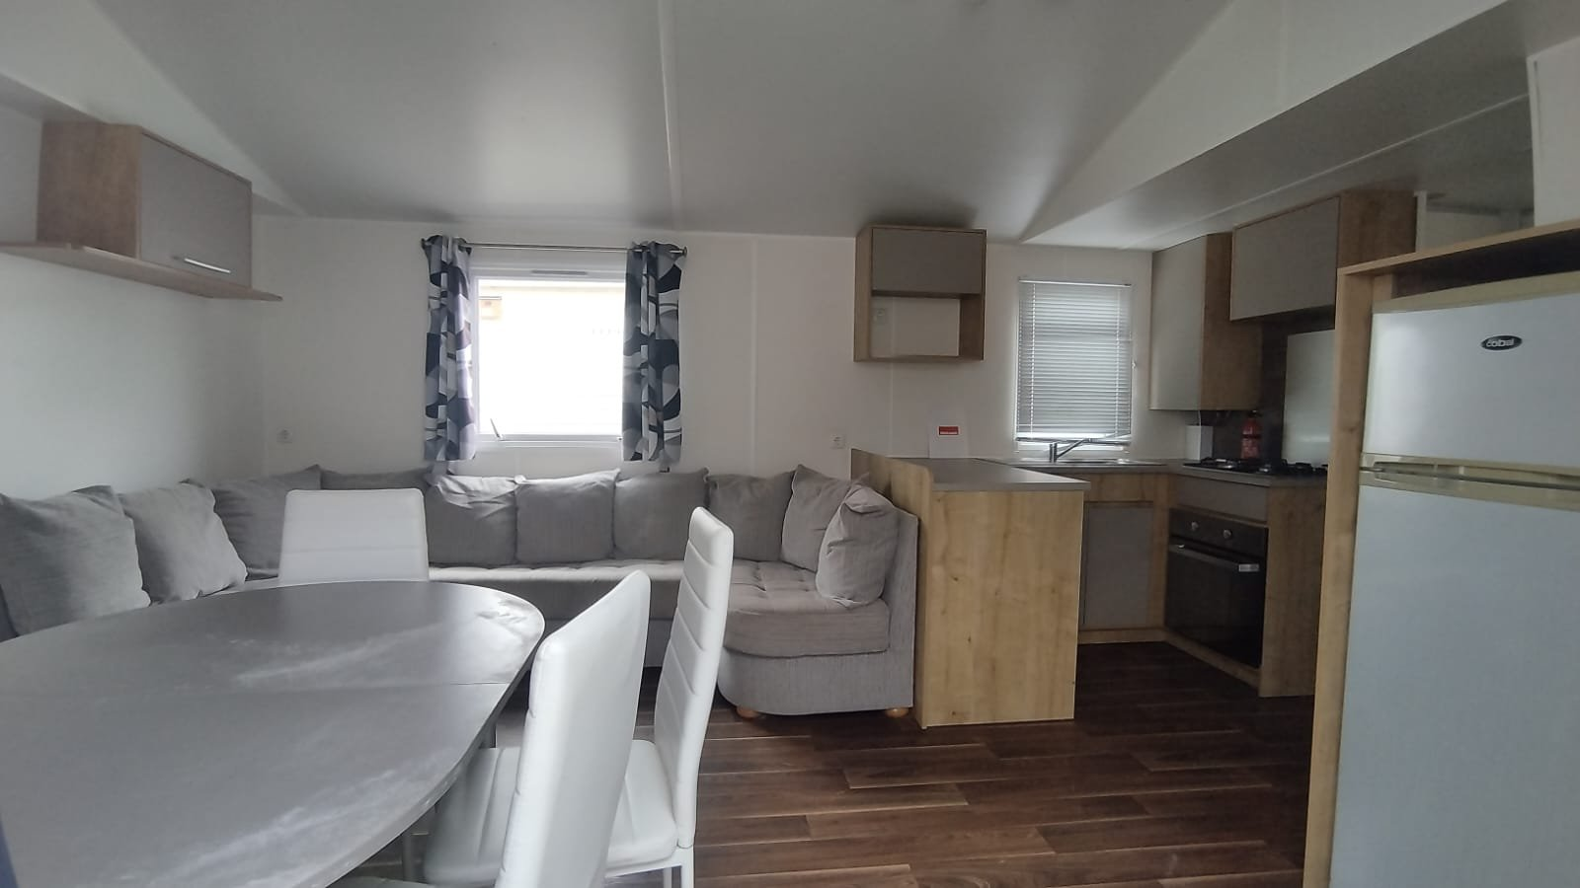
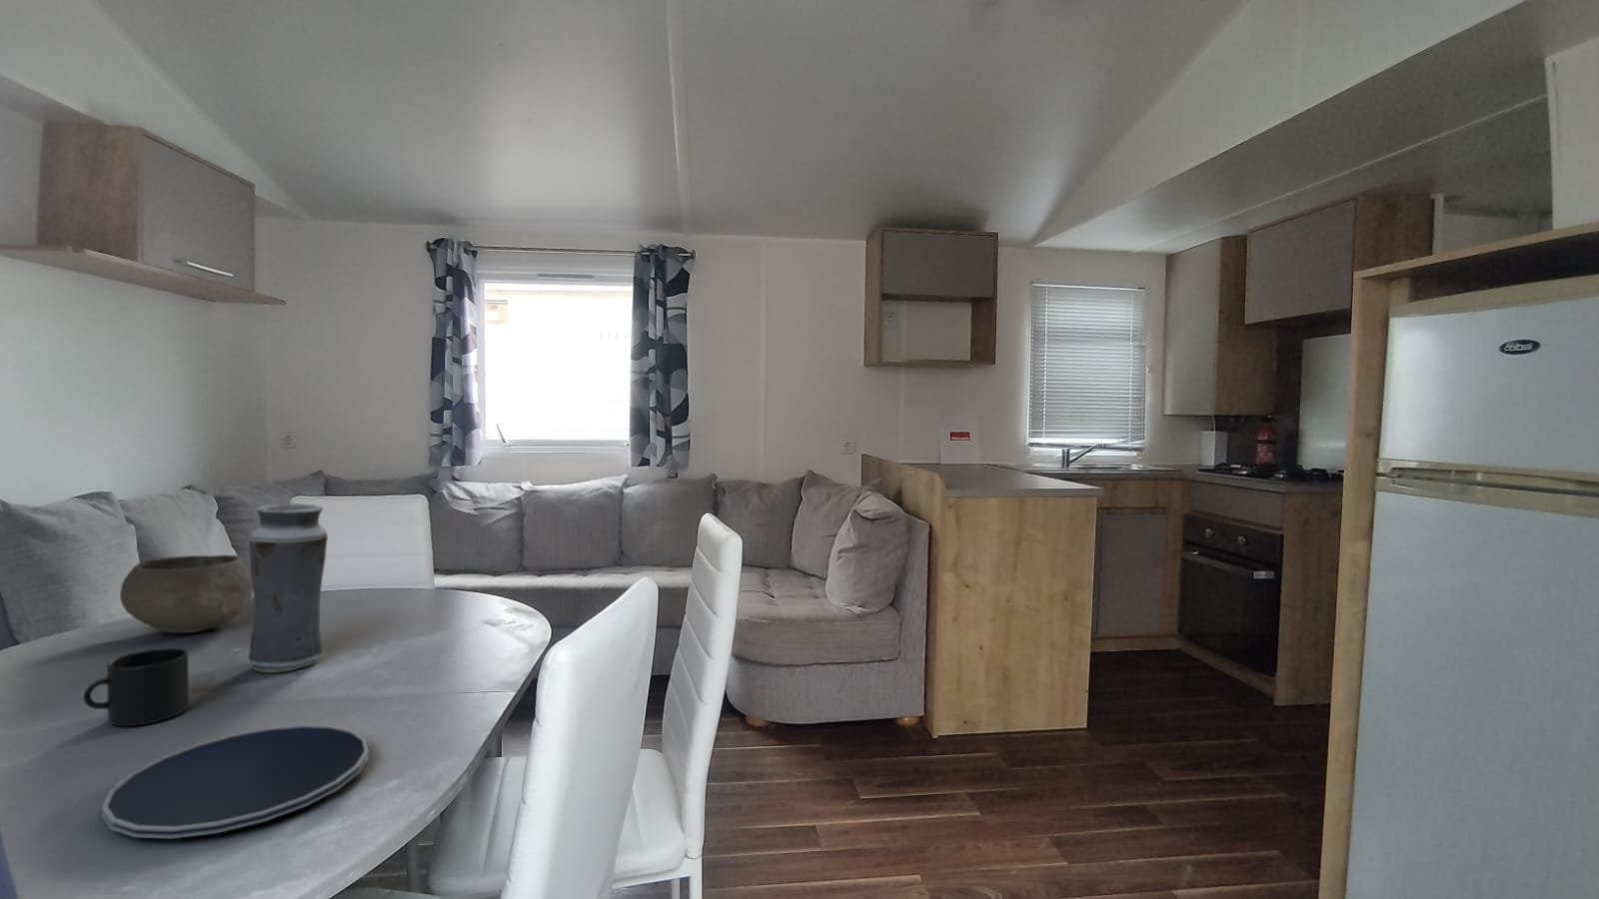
+ plate (247, 777)
+ bowl (190, 594)
+ mug (138, 687)
+ vase (288, 584)
